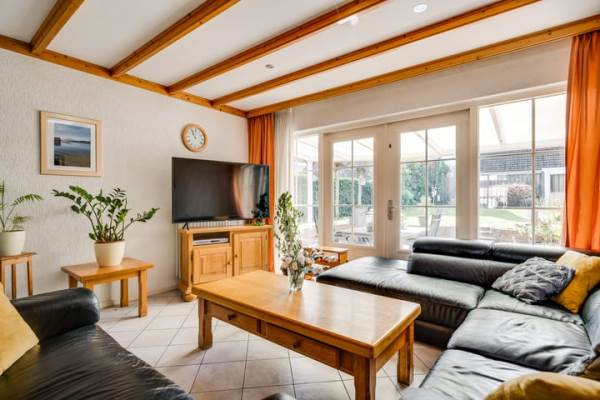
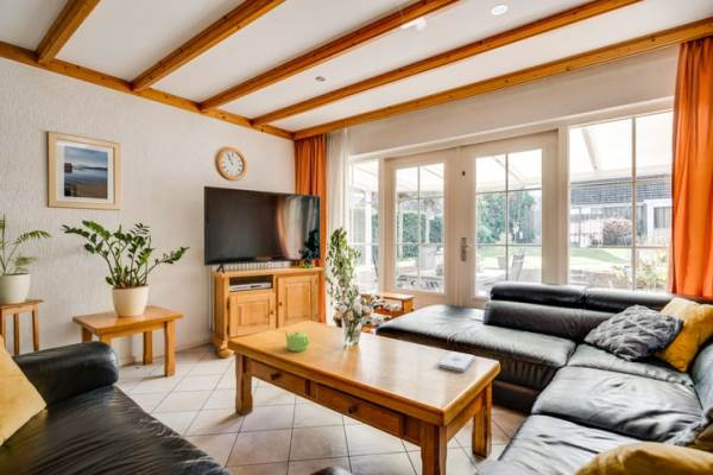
+ teapot (296, 340)
+ notepad (456, 360)
